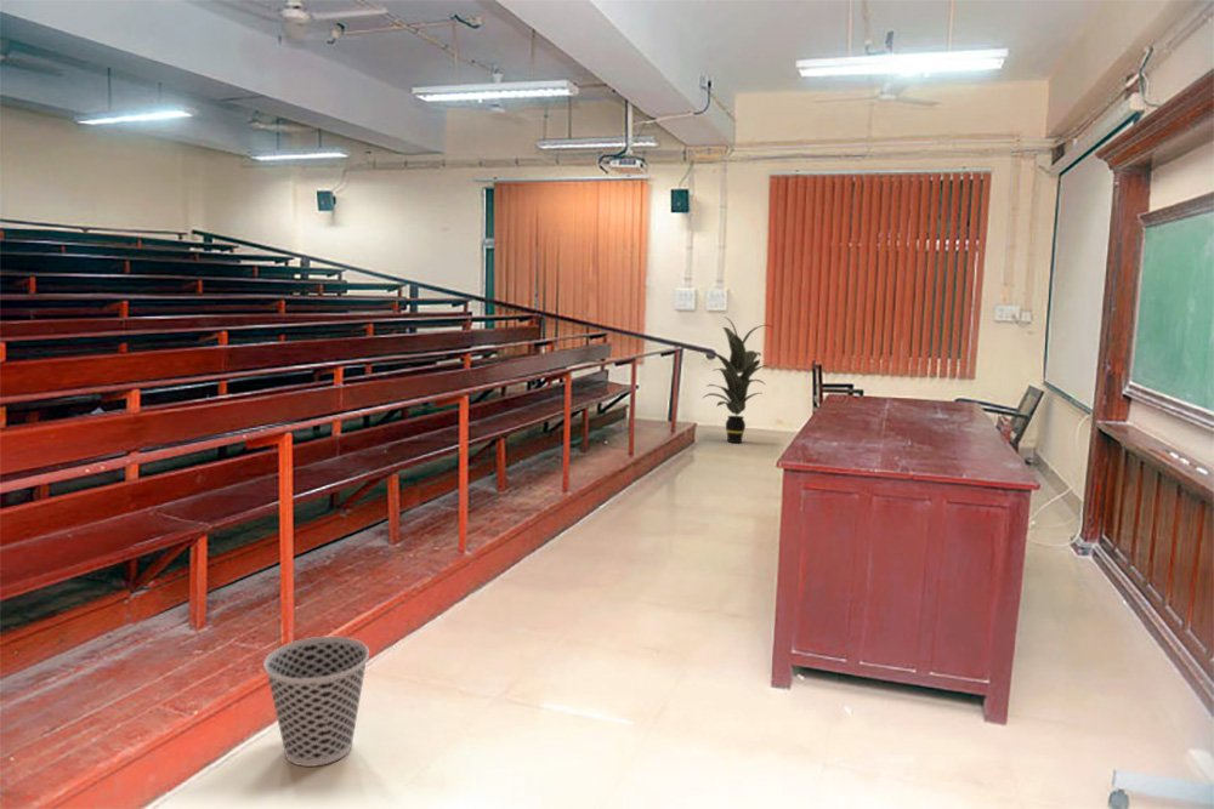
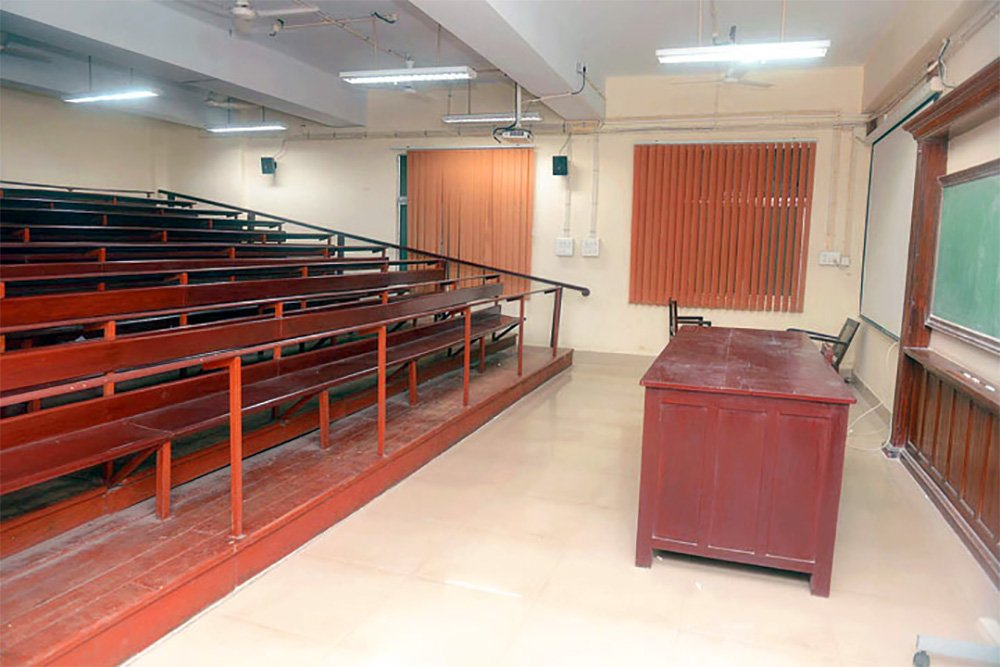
- wastebasket (318, 702)
- indoor plant (733, 380)
